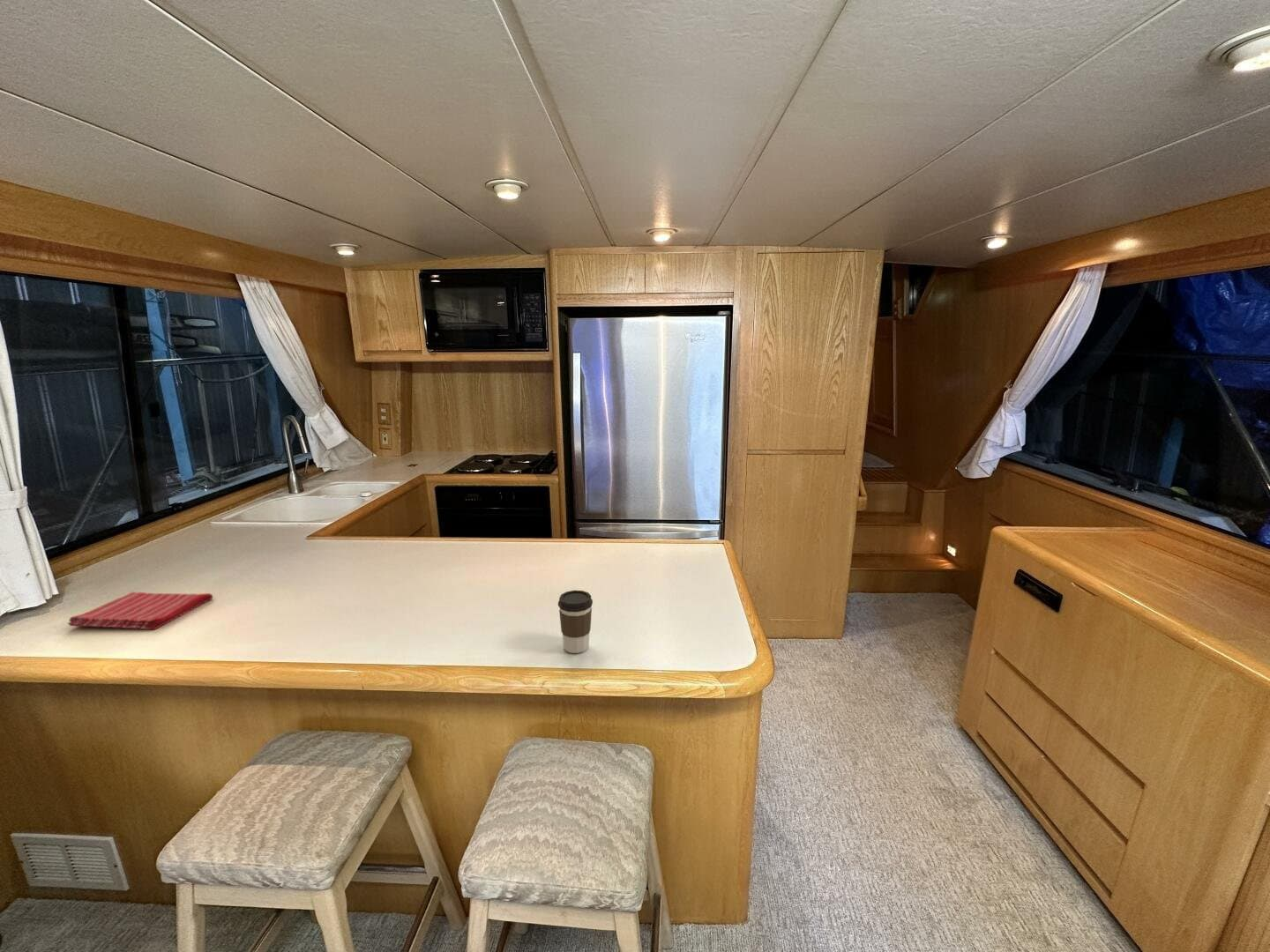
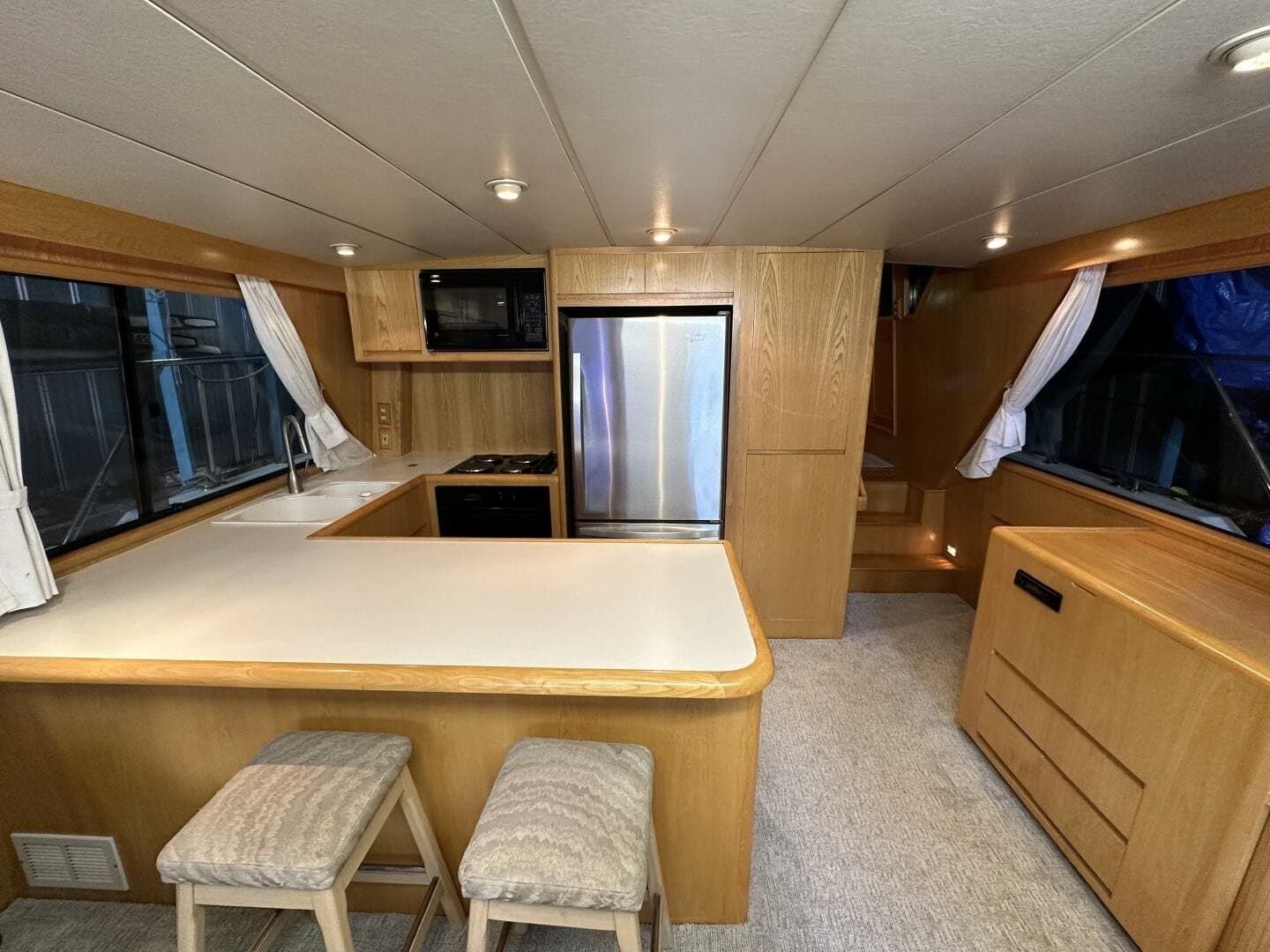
- dish towel (145, 607)
- coffee cup (575, 621)
